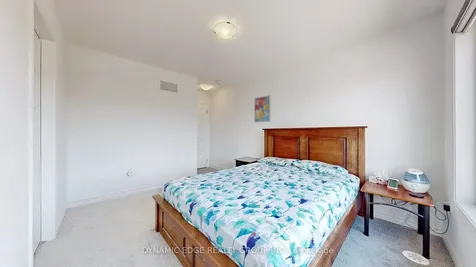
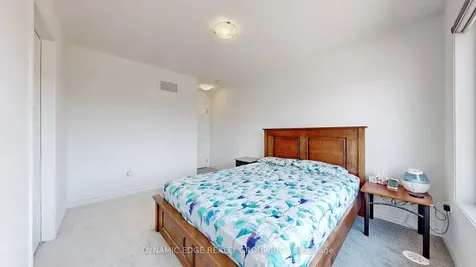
- wall art (262, 109)
